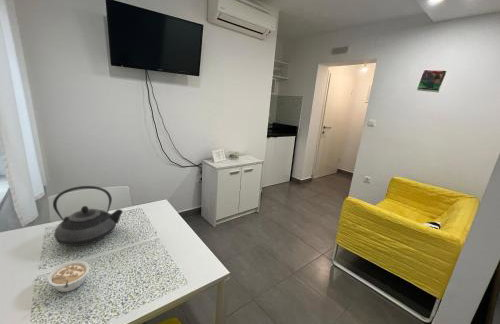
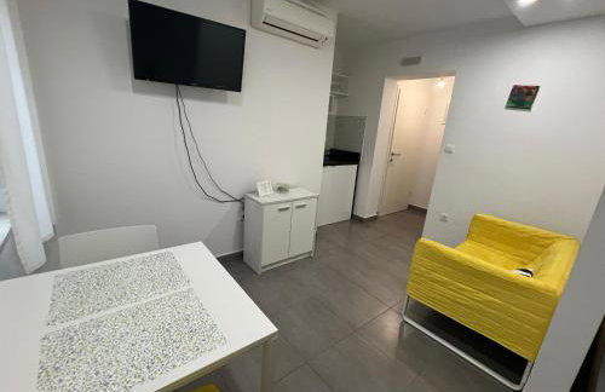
- teapot (89, 211)
- legume (70, 277)
